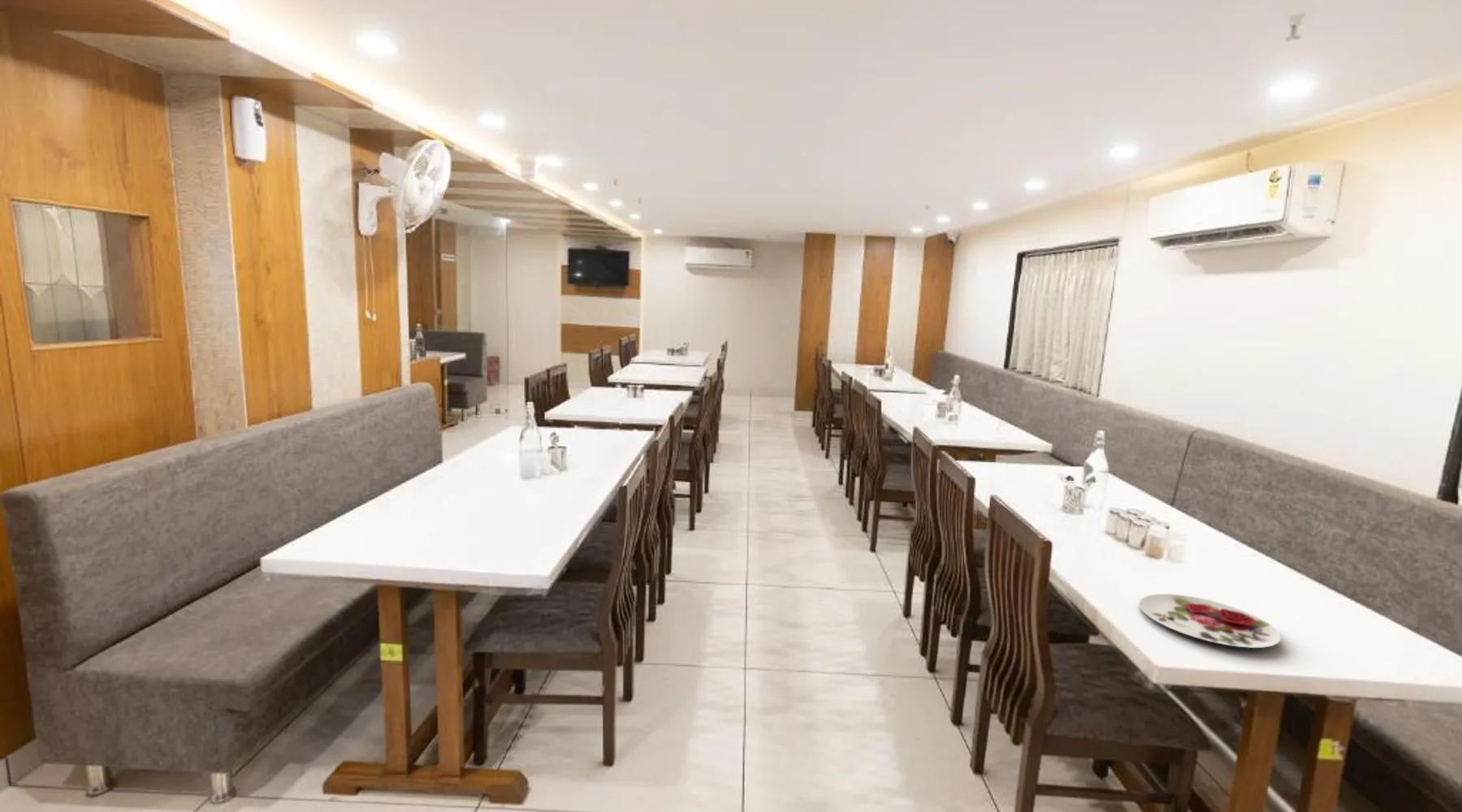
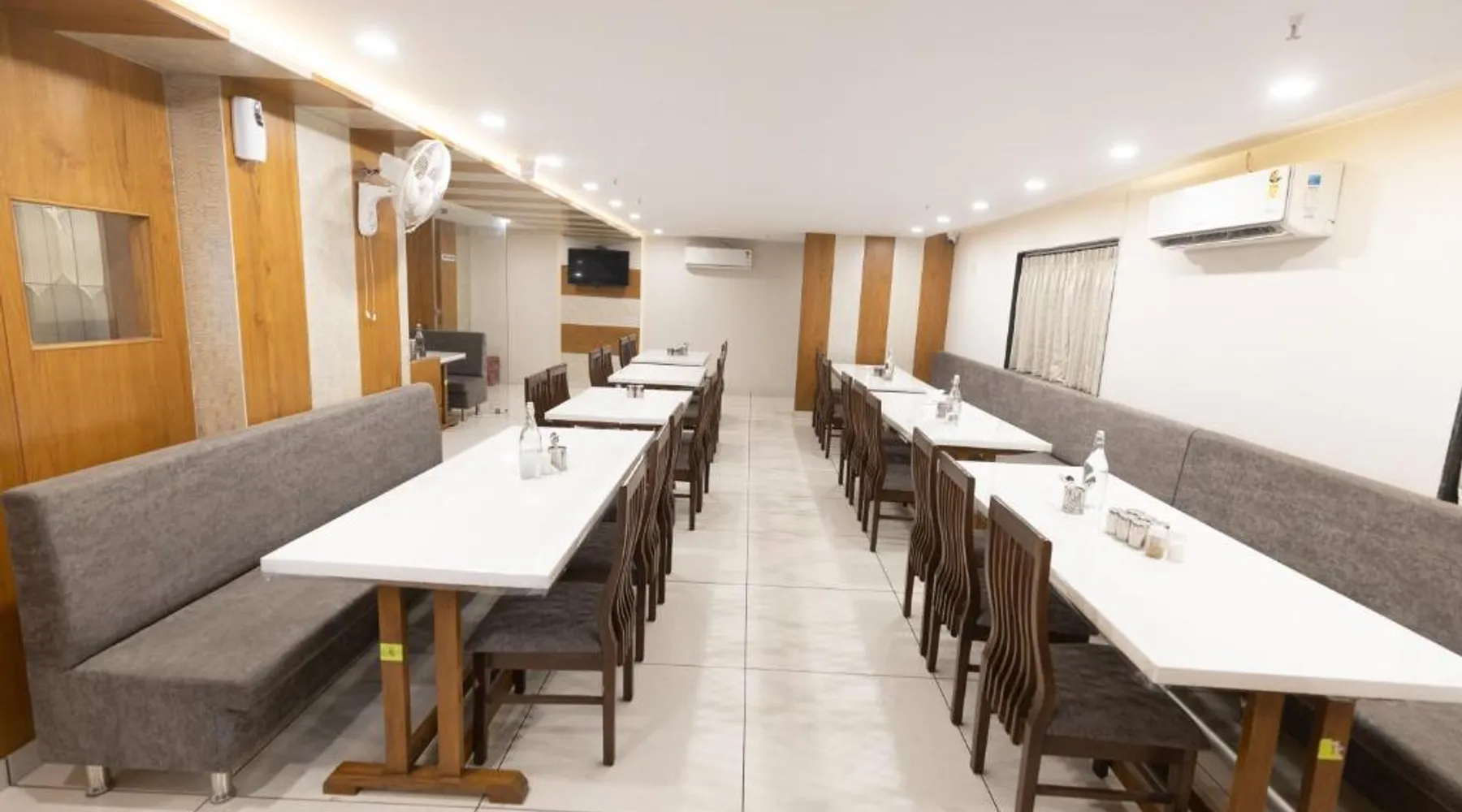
- plate (1206, 618)
